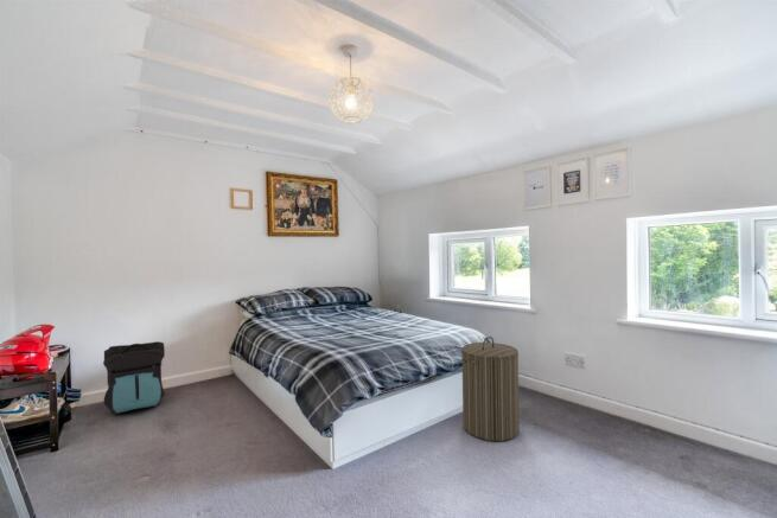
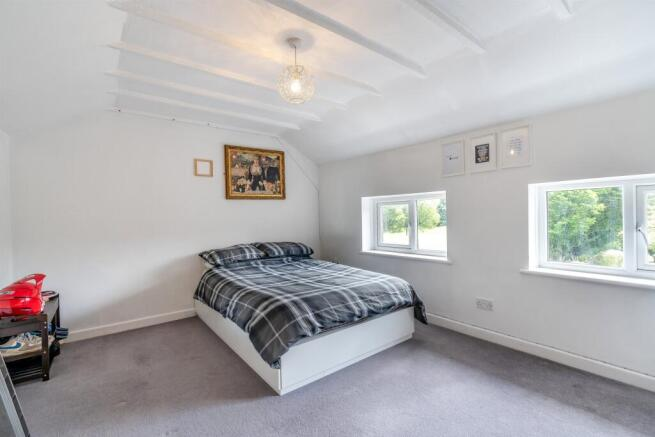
- backpack (135, 372)
- laundry hamper (490, 382)
